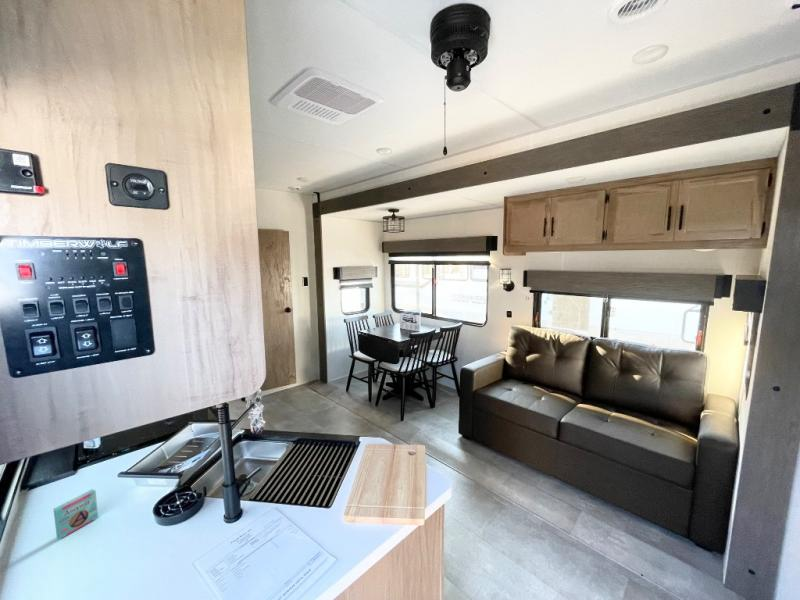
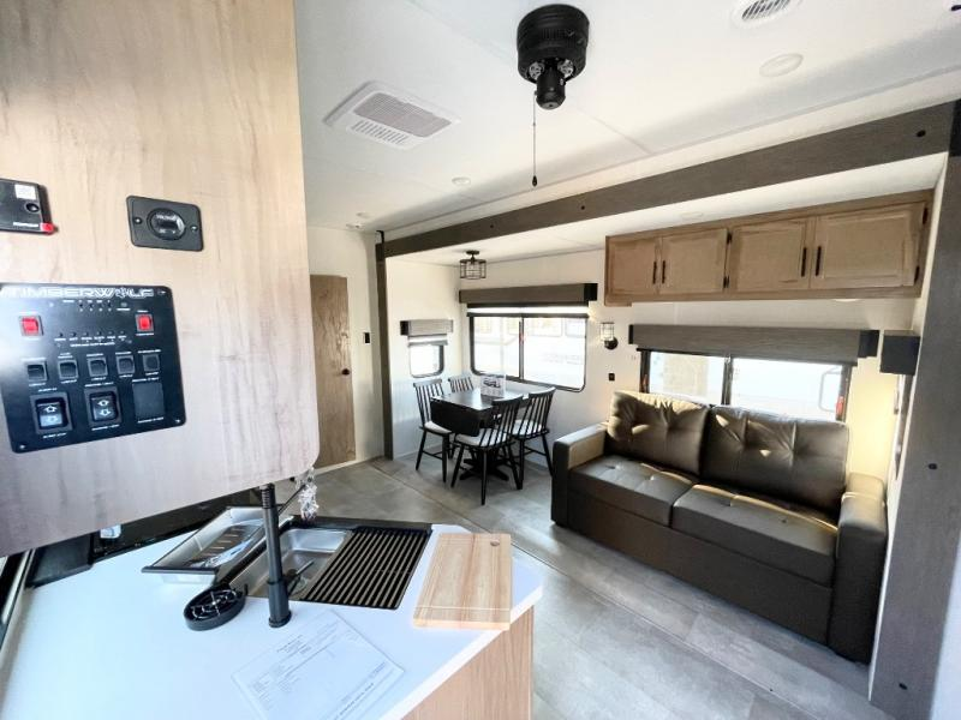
- cosmetic container (76, 513)
